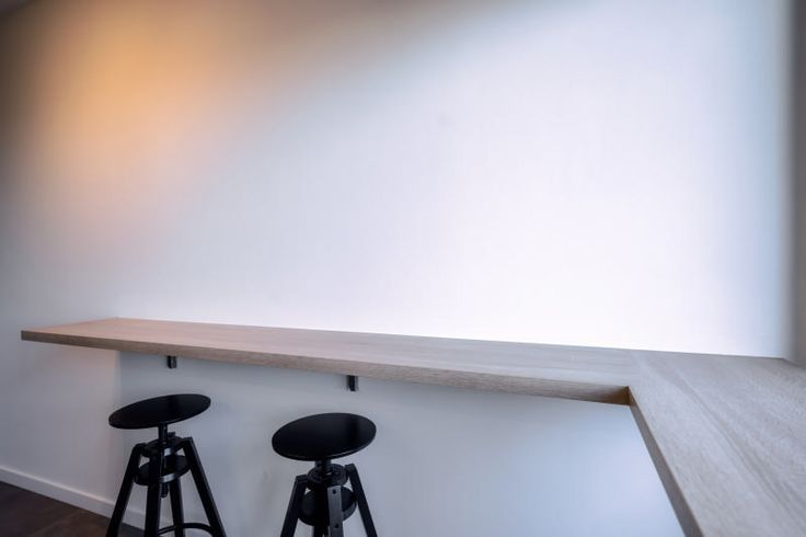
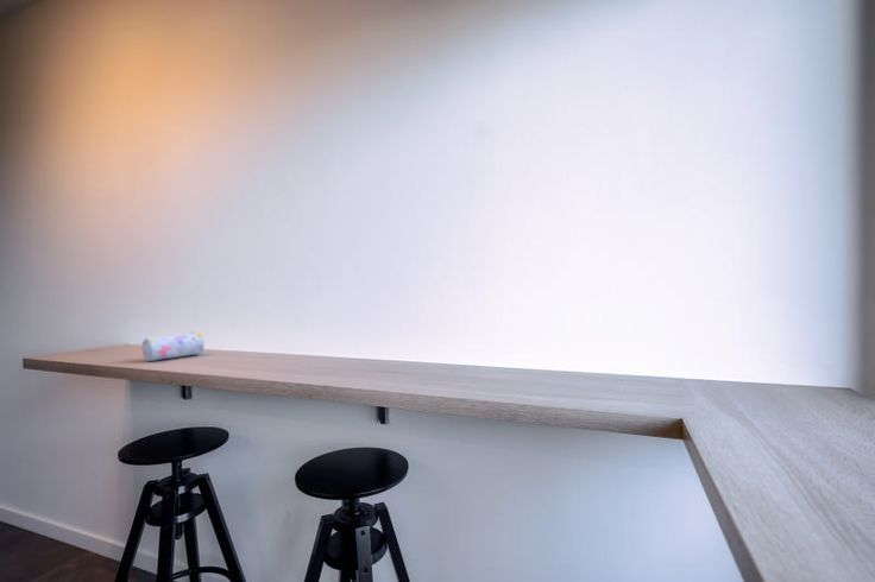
+ pencil case (174, 346)
